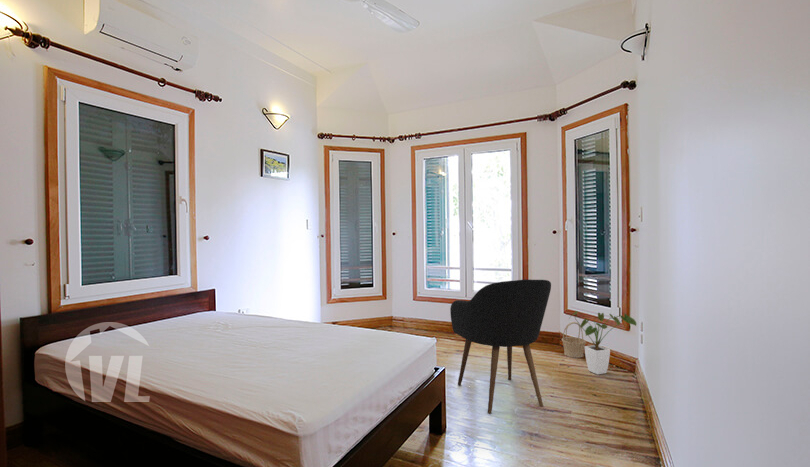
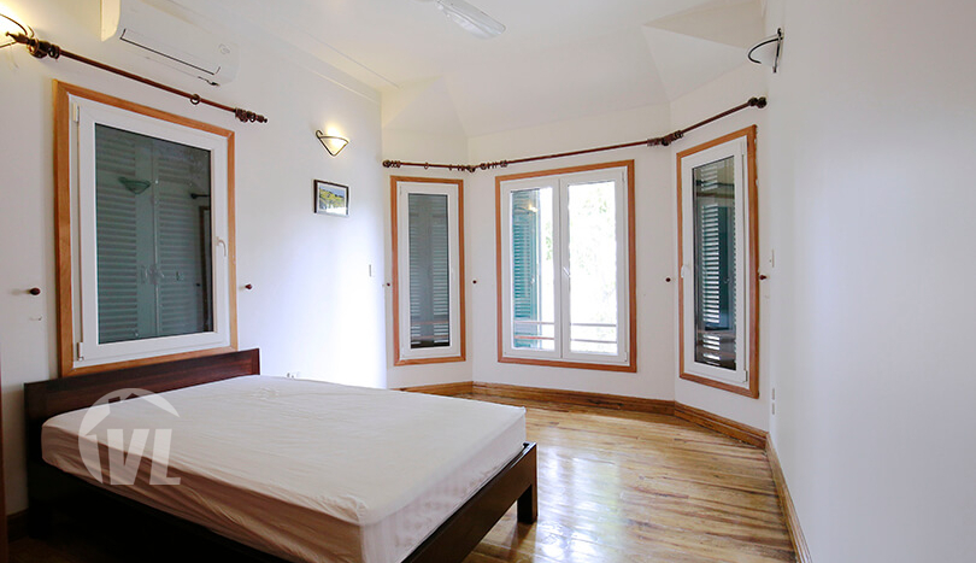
- basket (573, 338)
- armchair (496, 334)
- house plant (600, 341)
